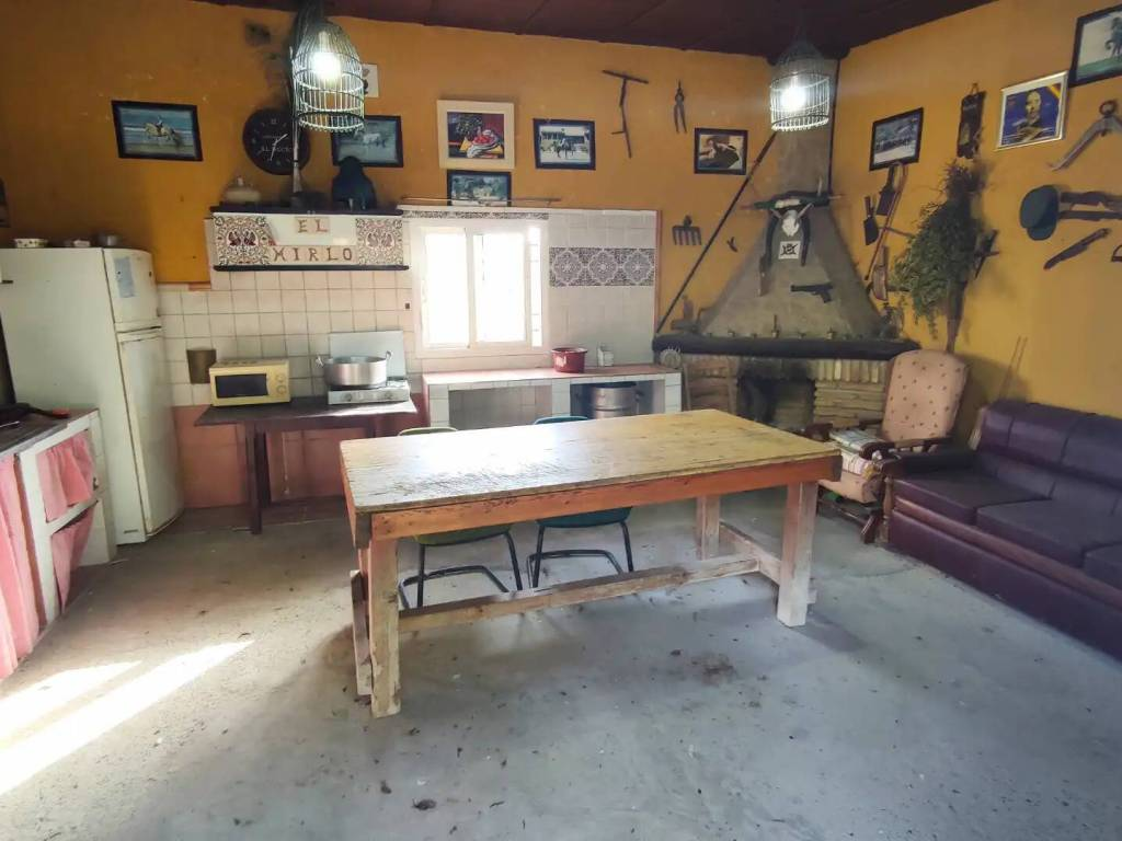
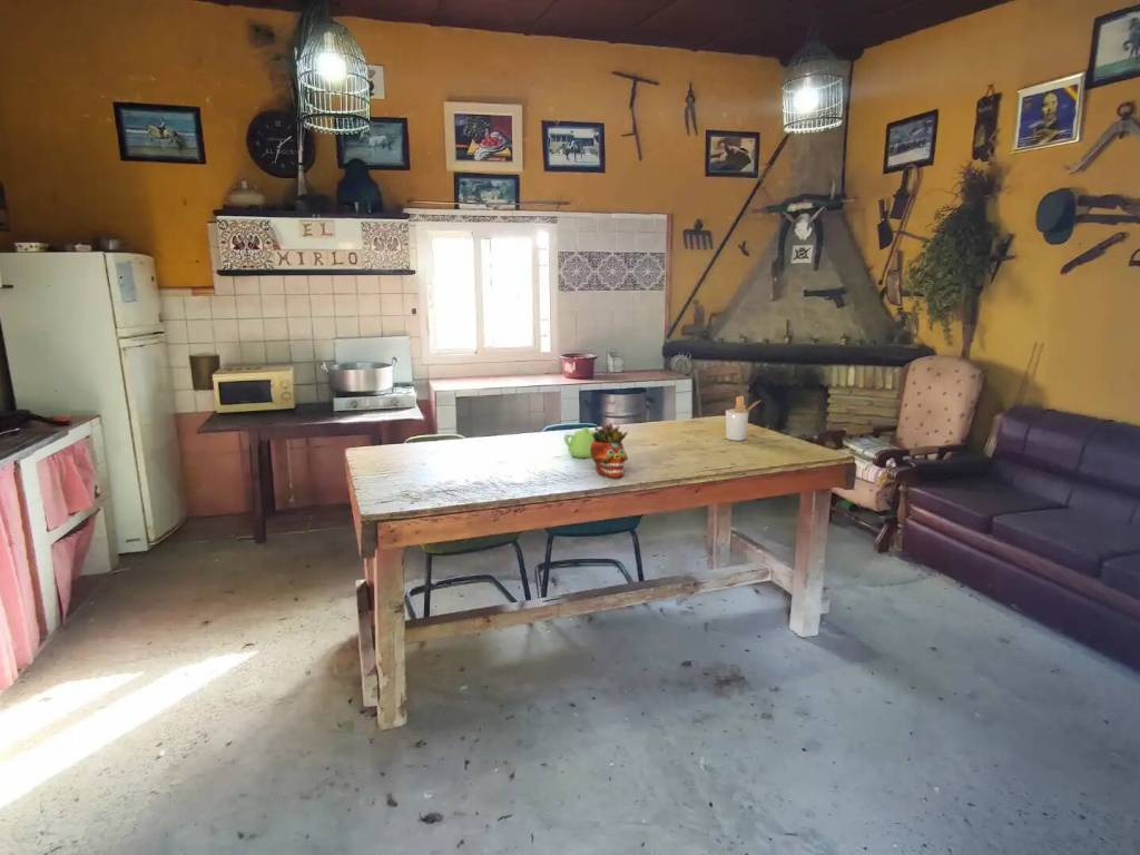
+ teapot (587, 441)
+ succulent planter (610, 448)
+ utensil holder (743, 417)
